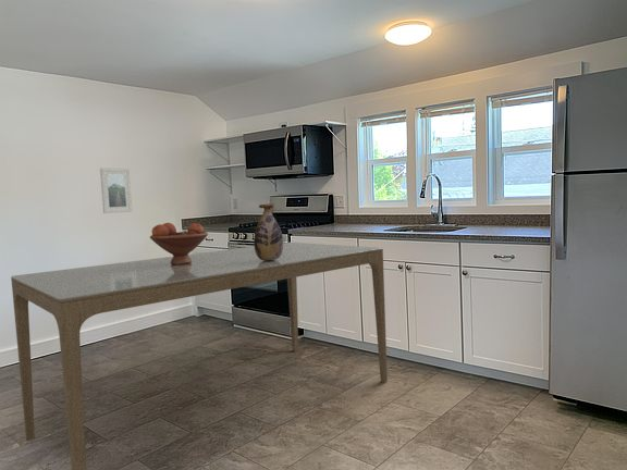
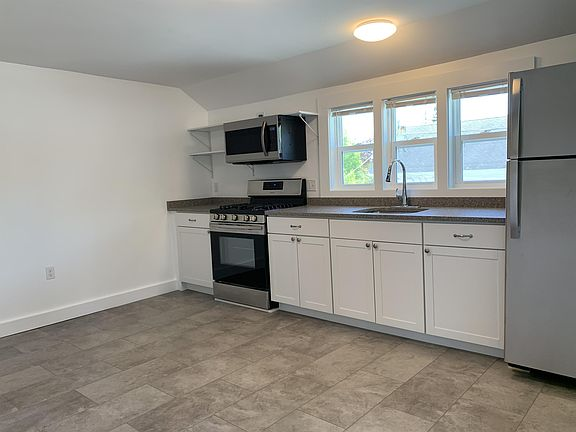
- dining table (213, 292)
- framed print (116, 190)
- vase (268, 232)
- fruit bowl (180, 243)
